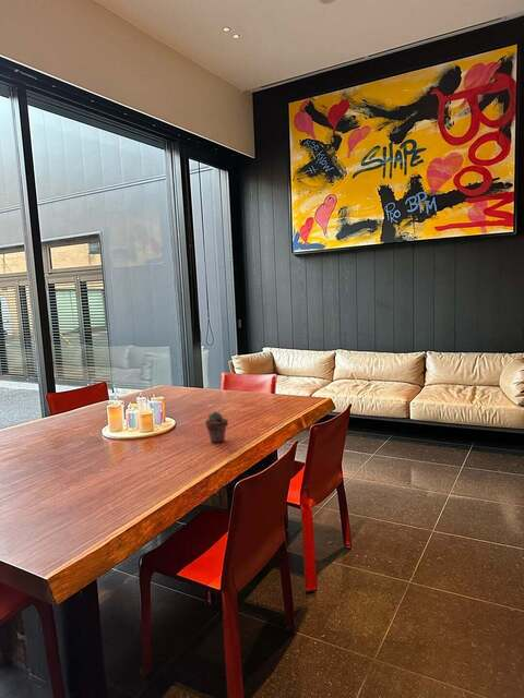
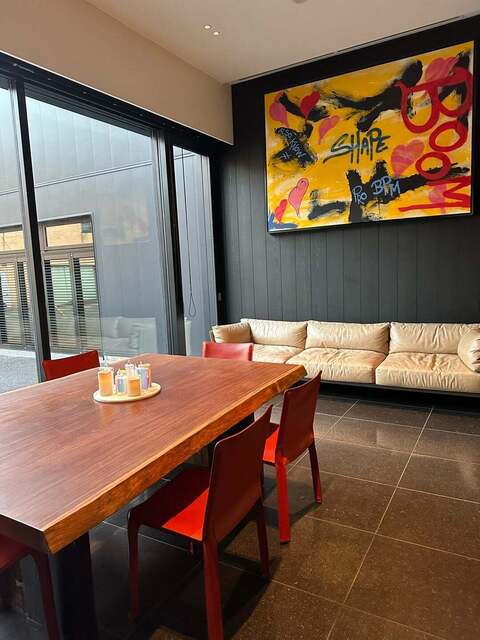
- potted succulent (216, 425)
